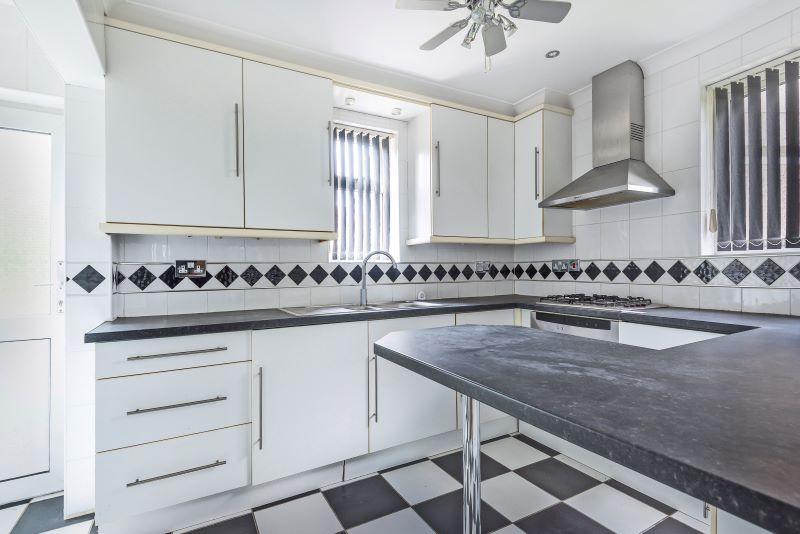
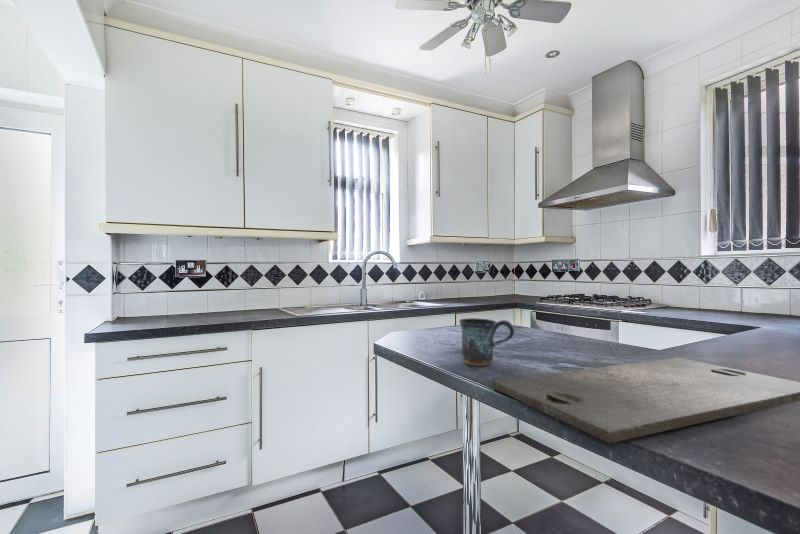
+ cutting board (653, 387)
+ mug (483, 342)
